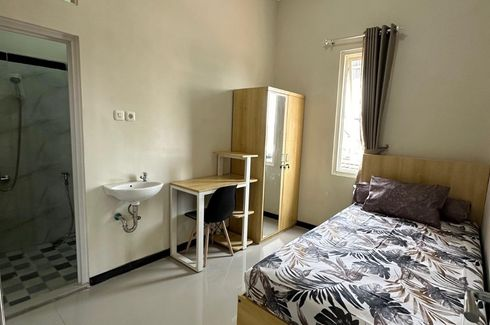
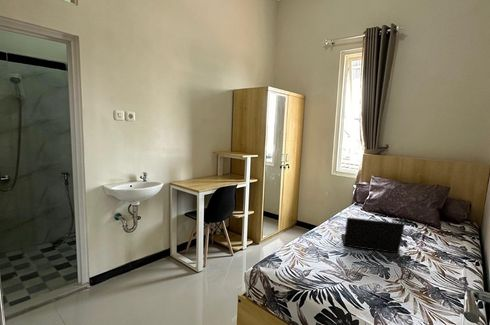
+ laptop (369, 230)
